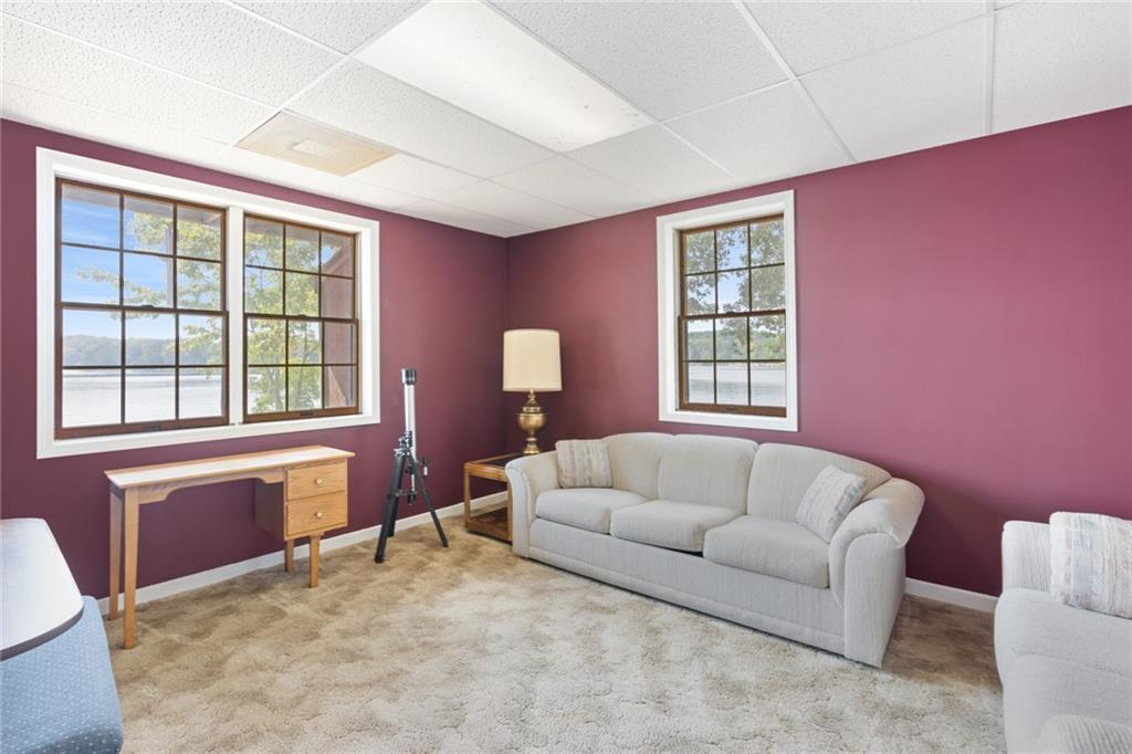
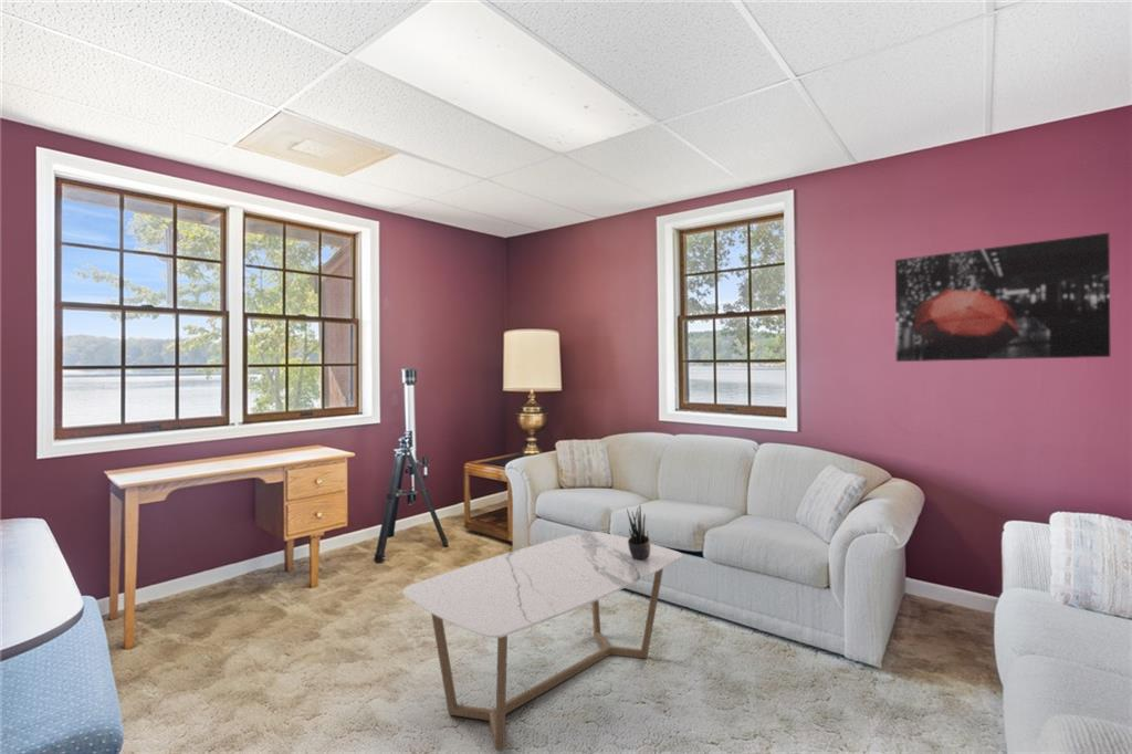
+ potted plant (637, 531)
+ wall art (992, 303)
+ coffee table (552, 618)
